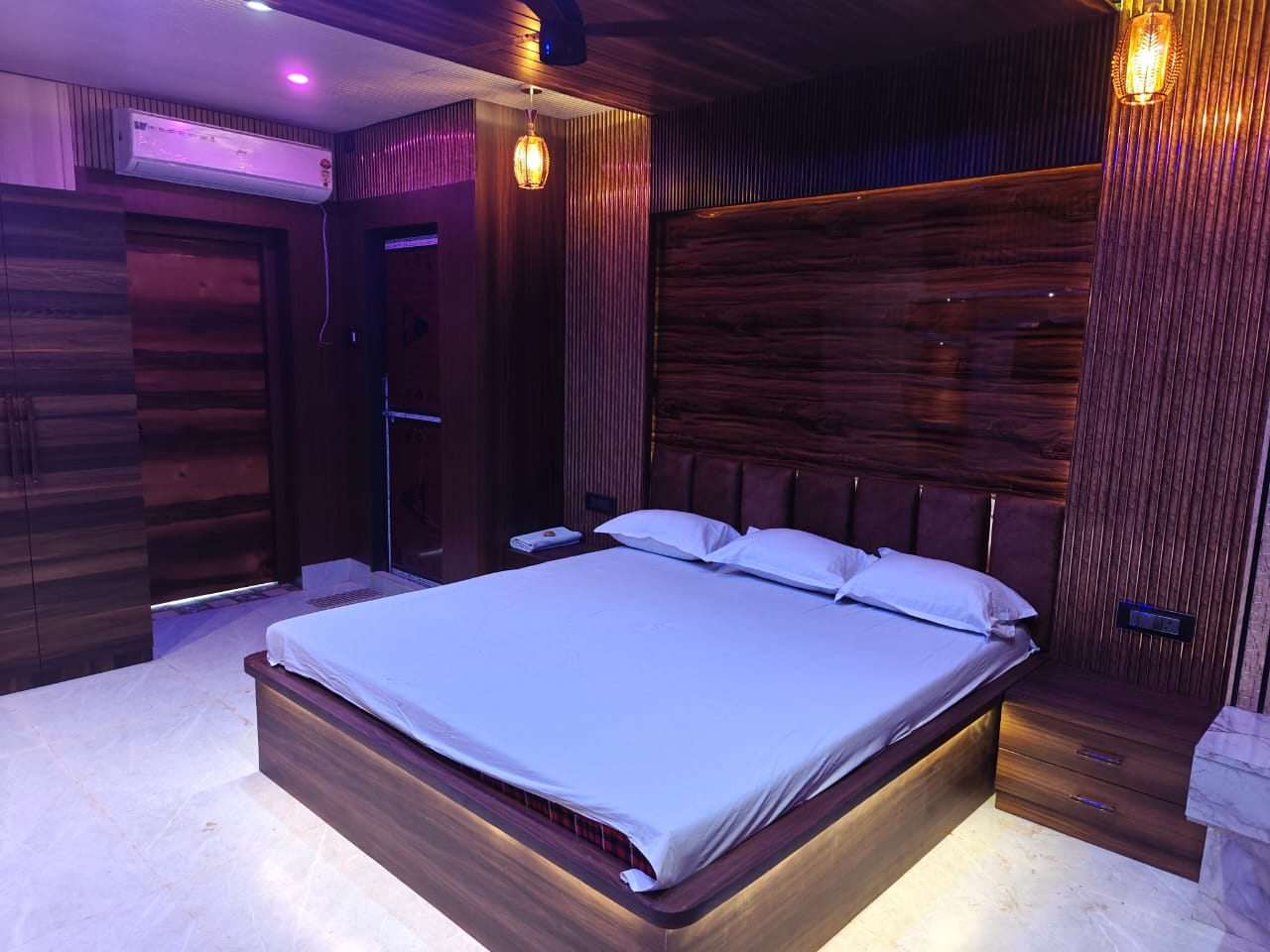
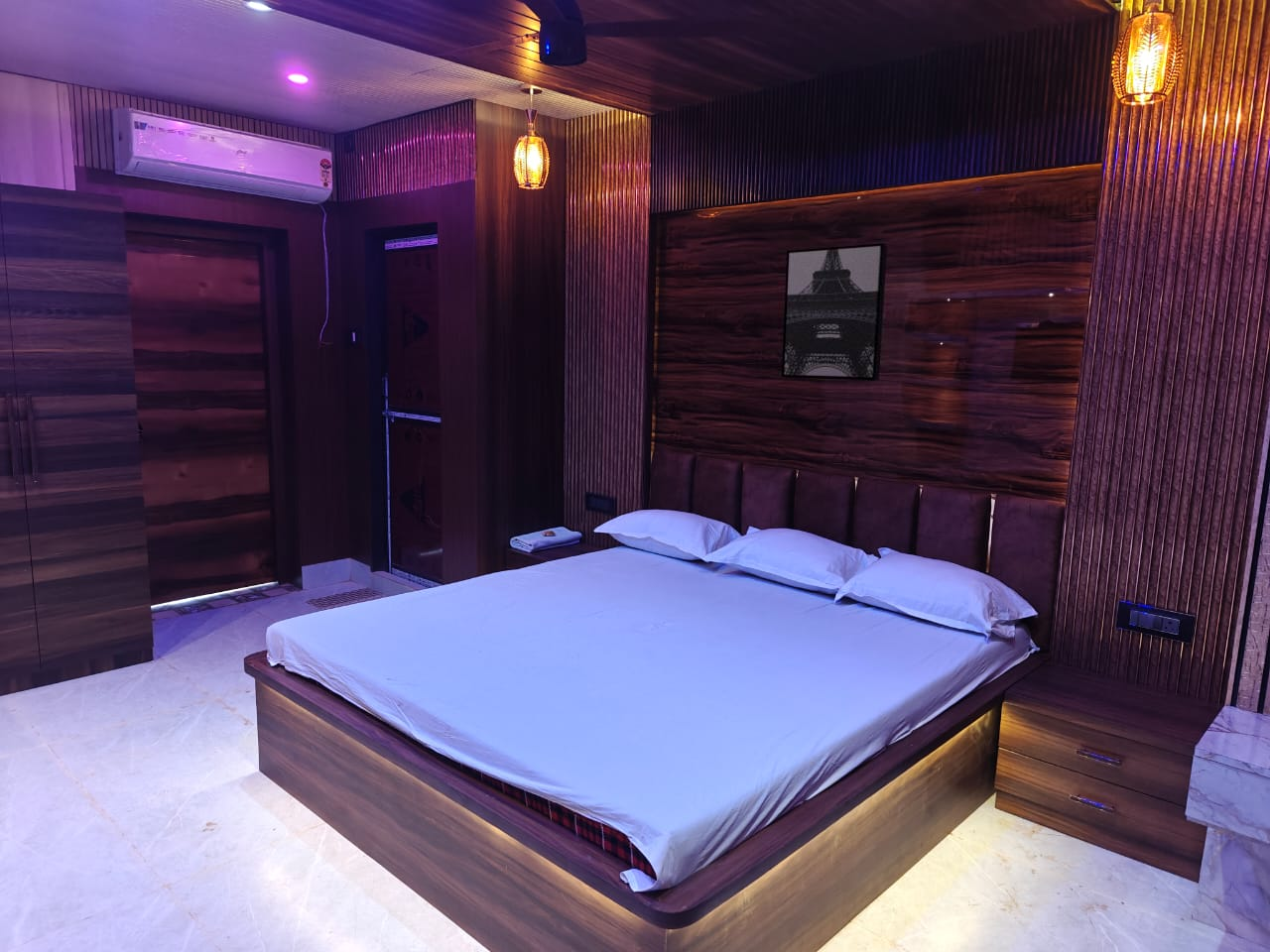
+ wall art (831, 313)
